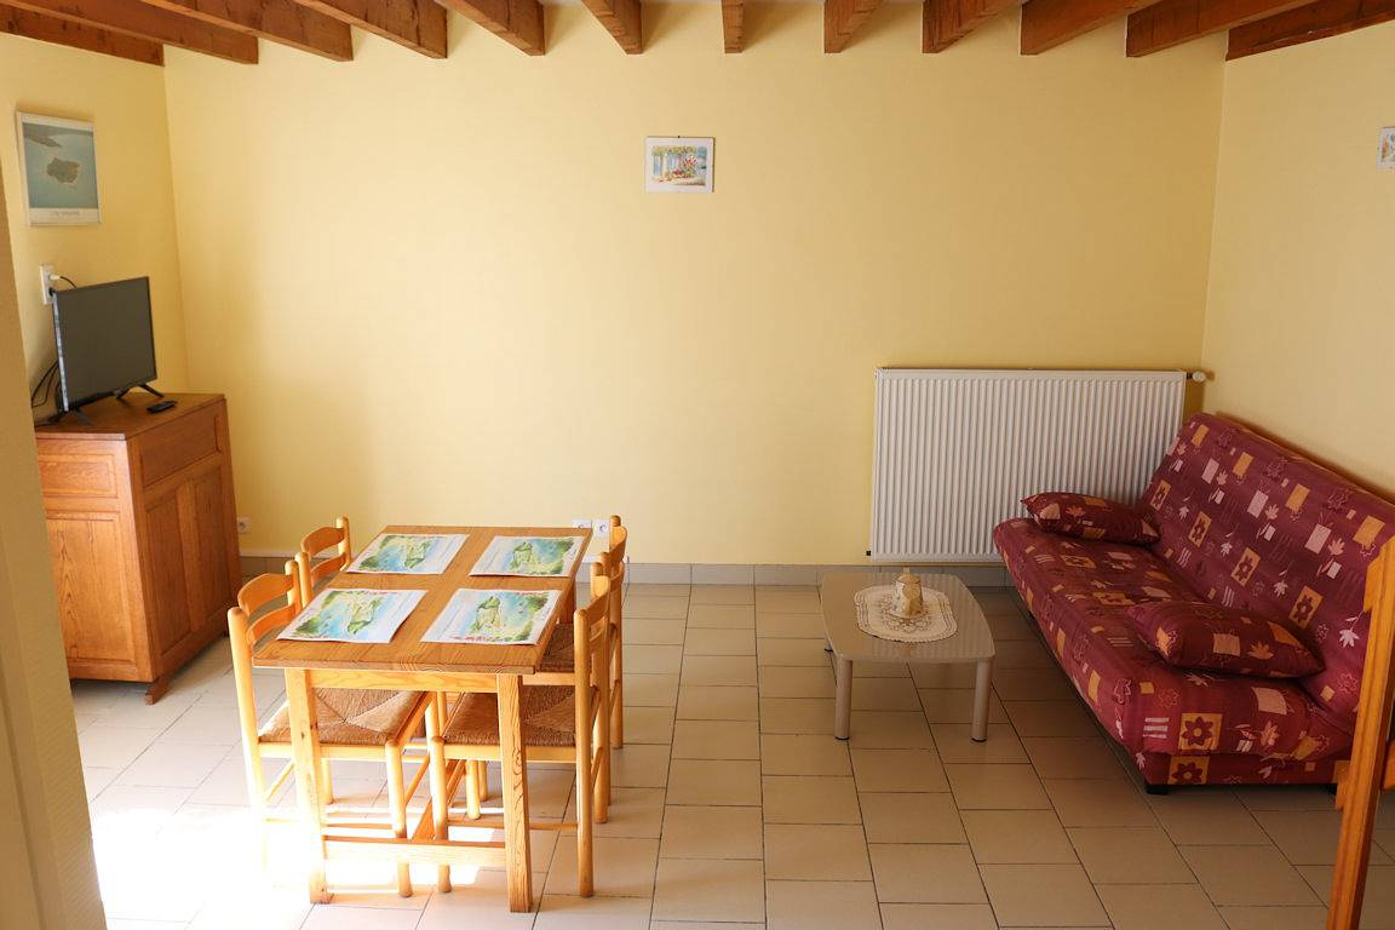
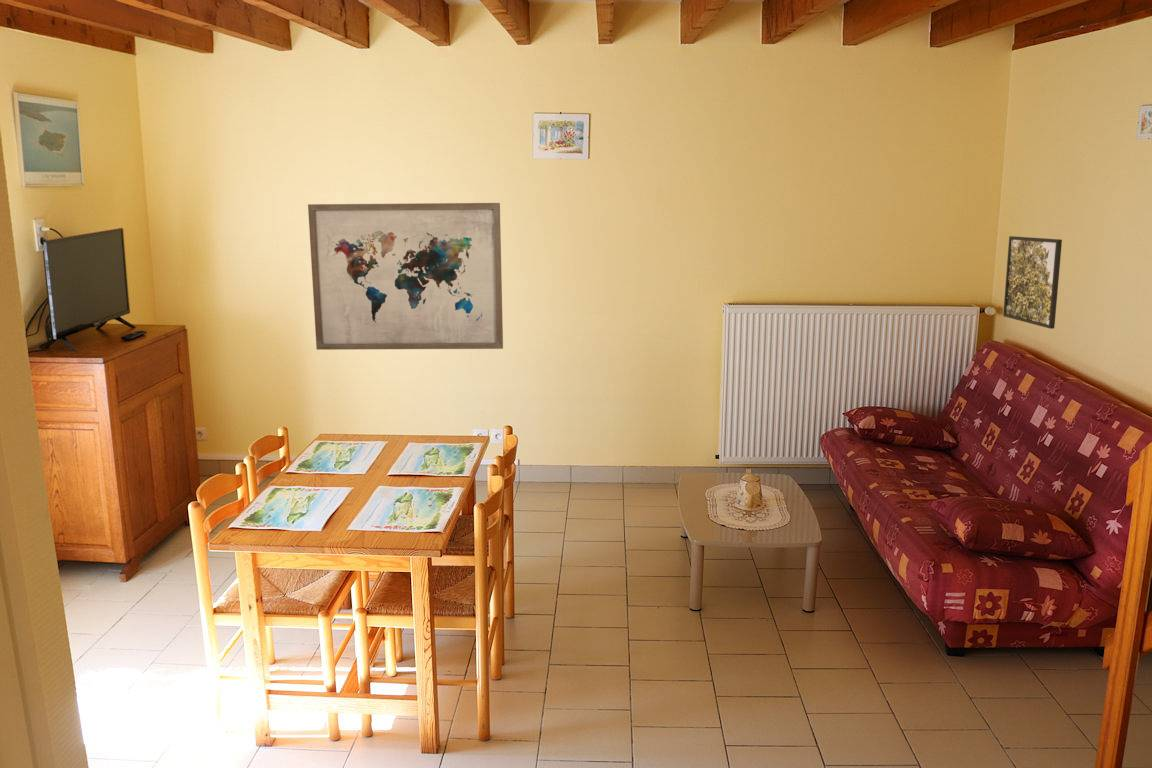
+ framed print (1030, 280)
+ wall art (406, 277)
